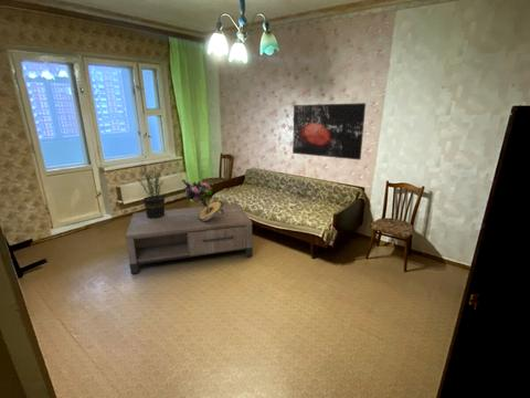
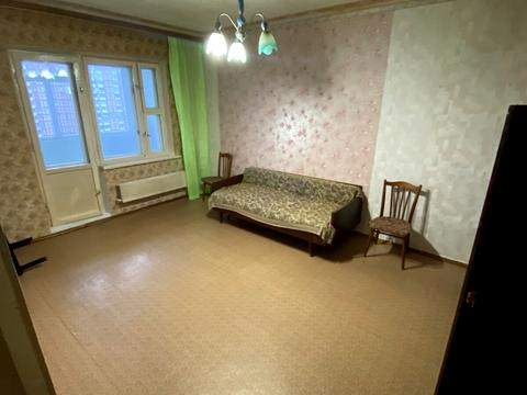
- coffee table (191, 233)
- wall art (325, 130)
- bouquet (204, 199)
- potted plant (151, 189)
